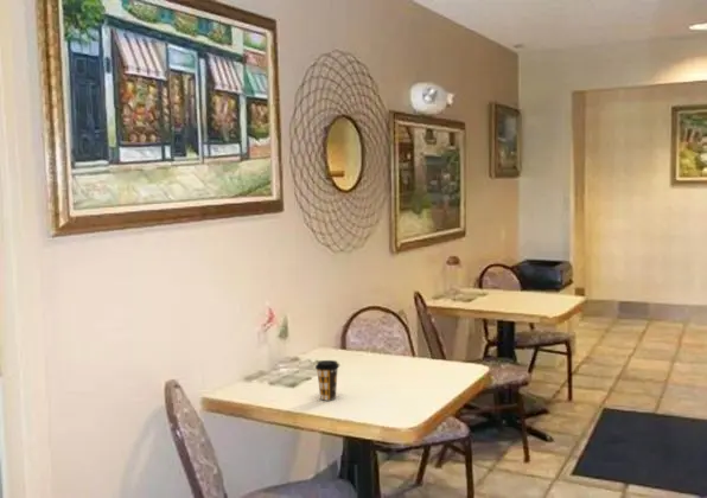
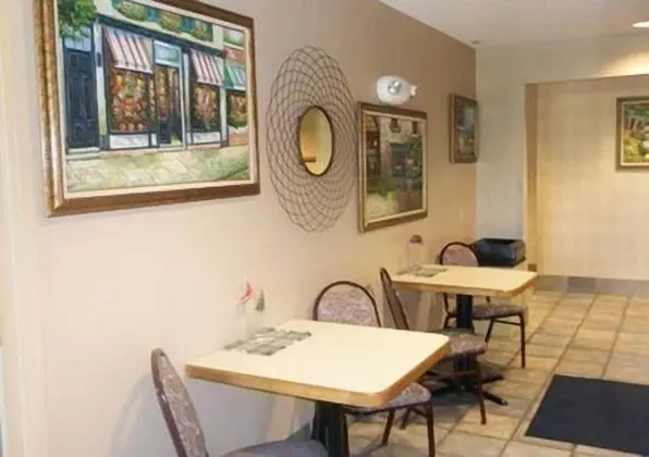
- coffee cup (327, 379)
